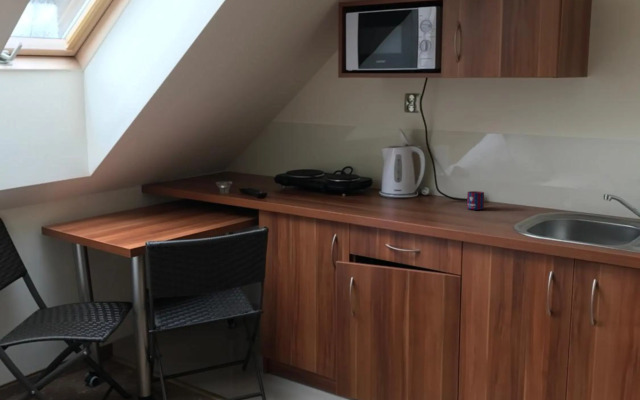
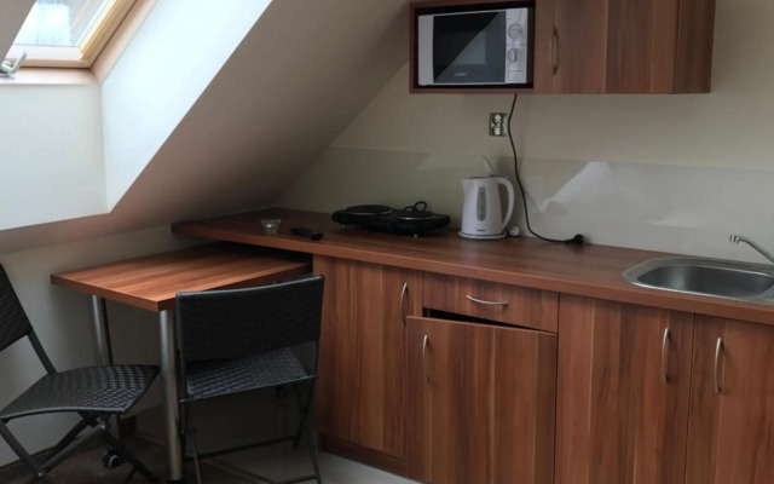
- mug (477, 200)
